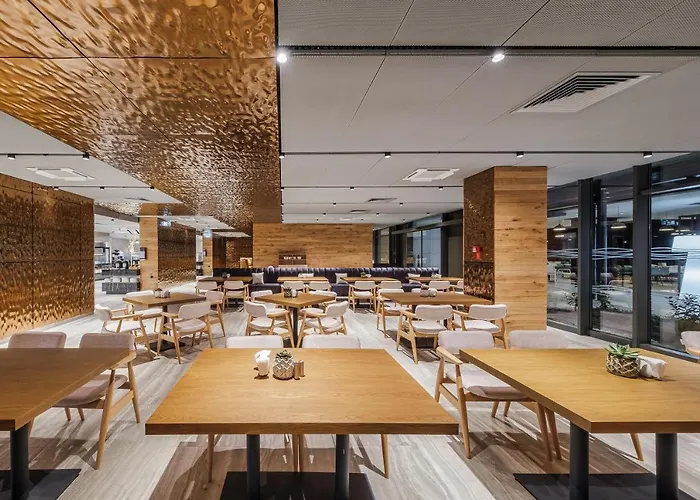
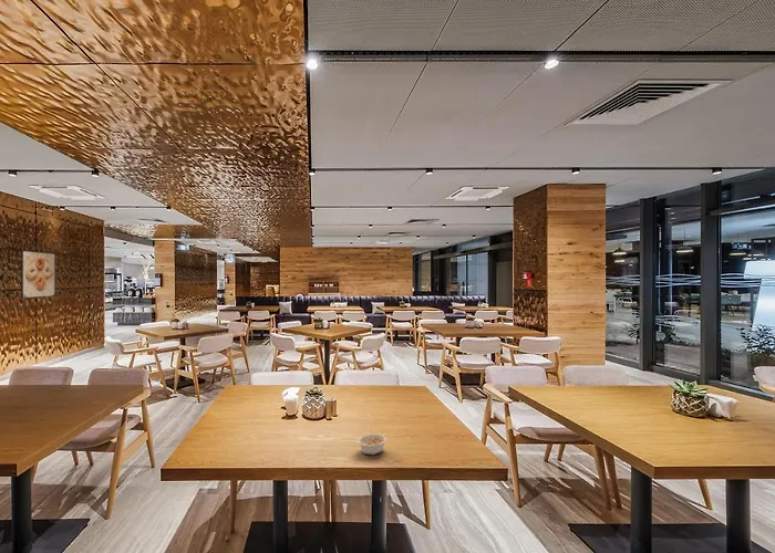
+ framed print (39, 274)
+ legume (371, 444)
